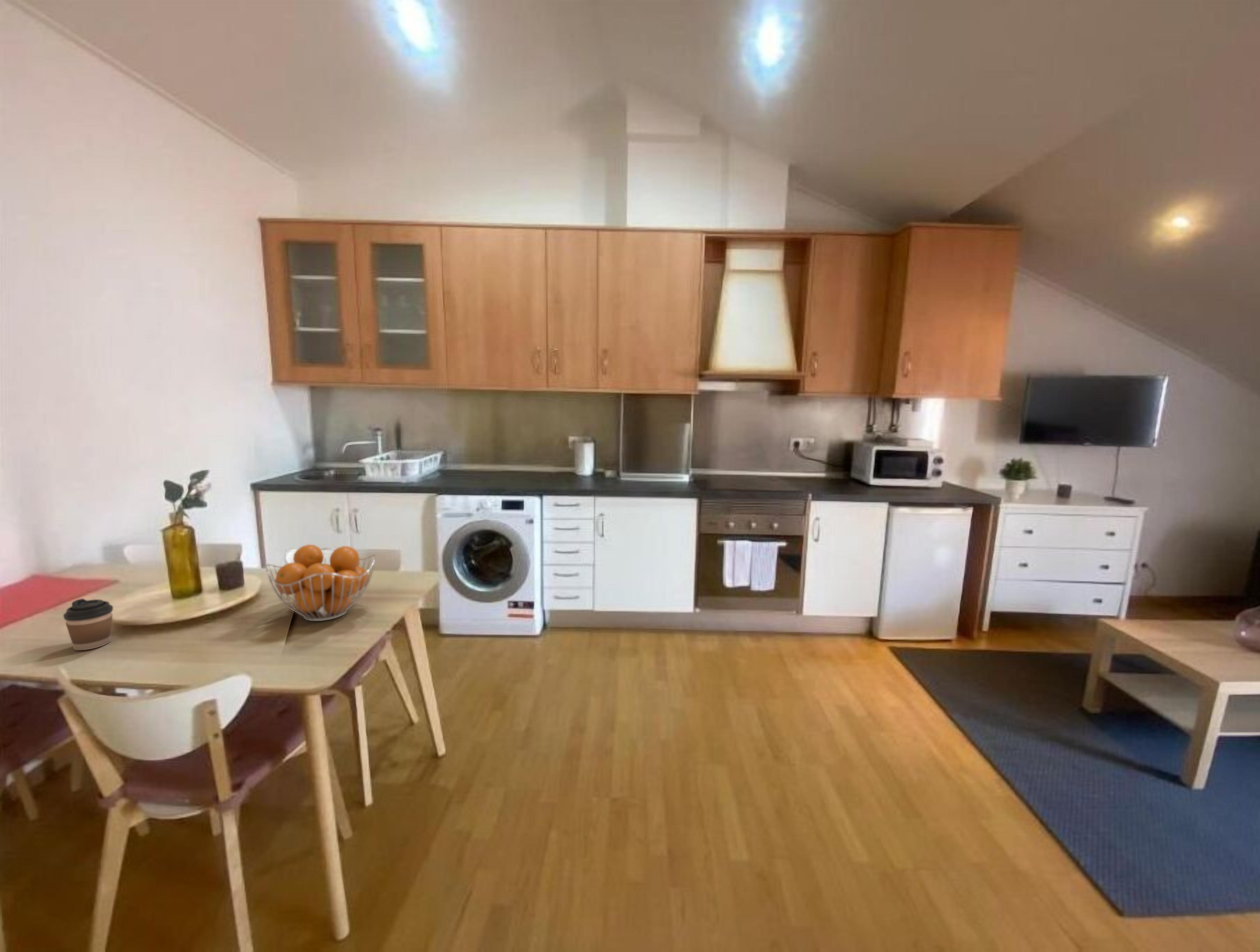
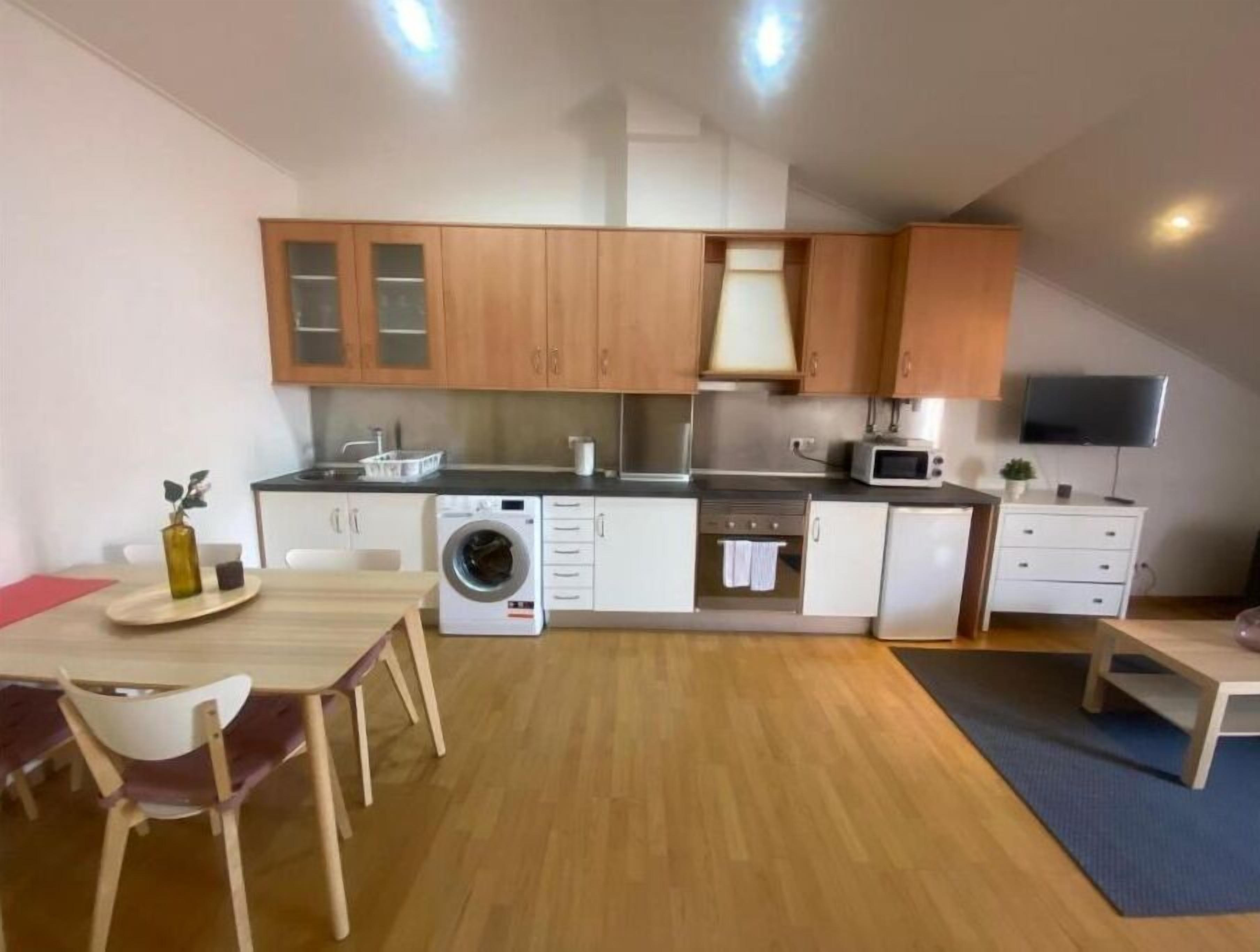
- coffee cup (90, 622)
- fruit basket (324, 580)
